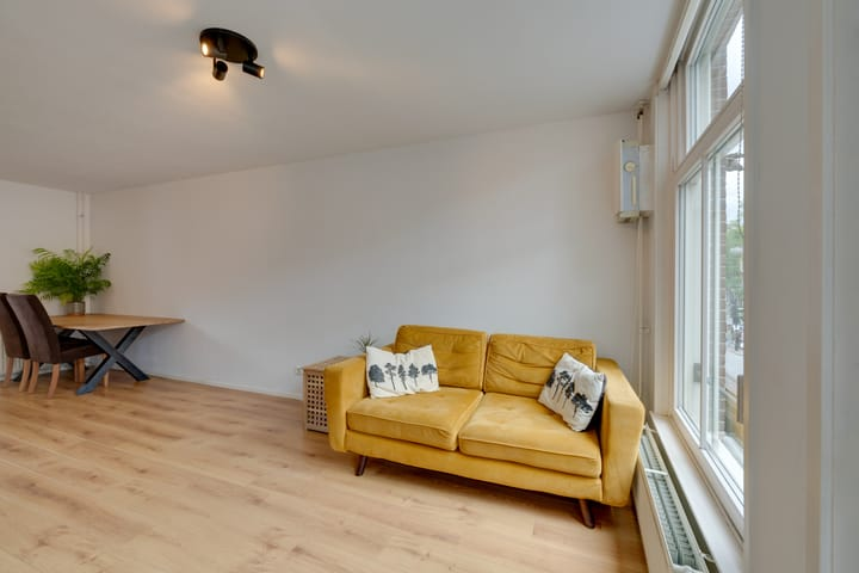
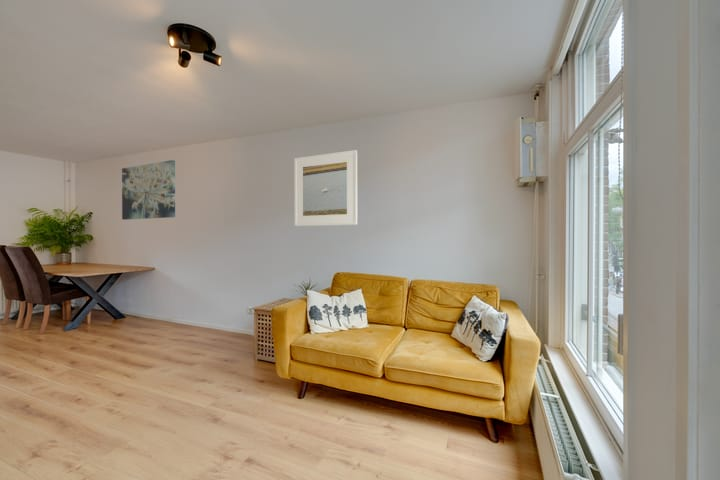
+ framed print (324, 189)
+ wall art (147, 191)
